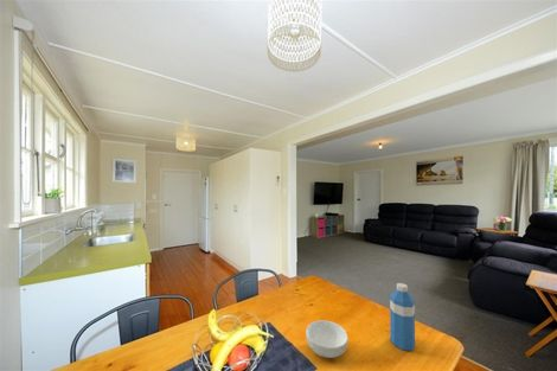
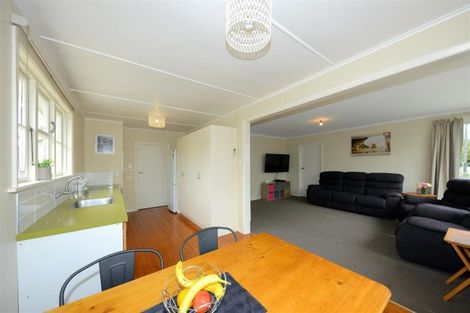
- cereal bowl (326, 340)
- water bottle (402, 313)
